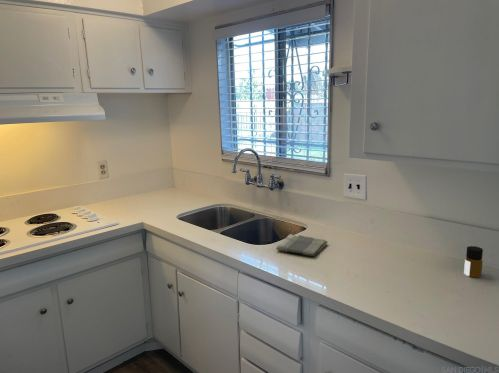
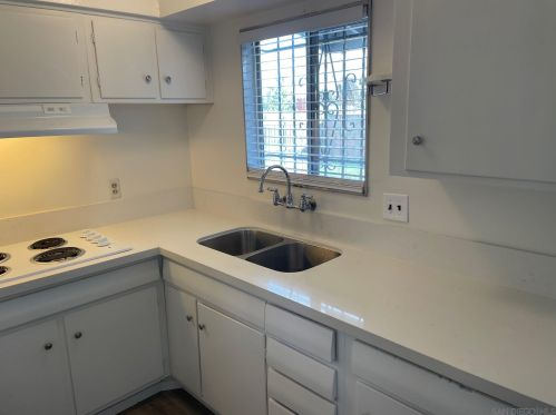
- dish towel (302, 243)
- bottle (473, 261)
